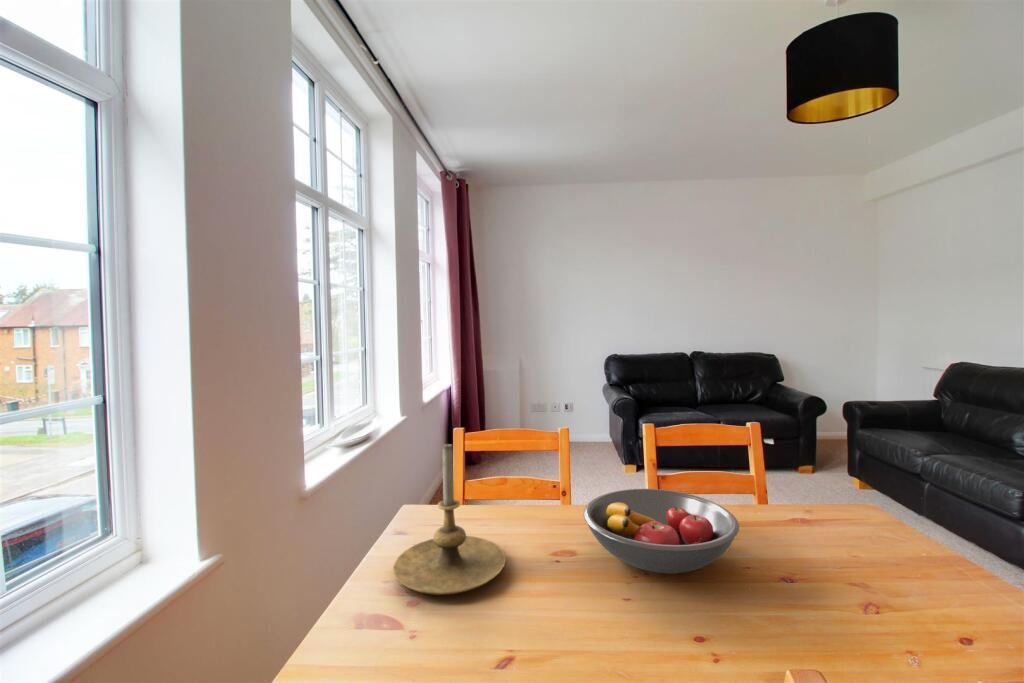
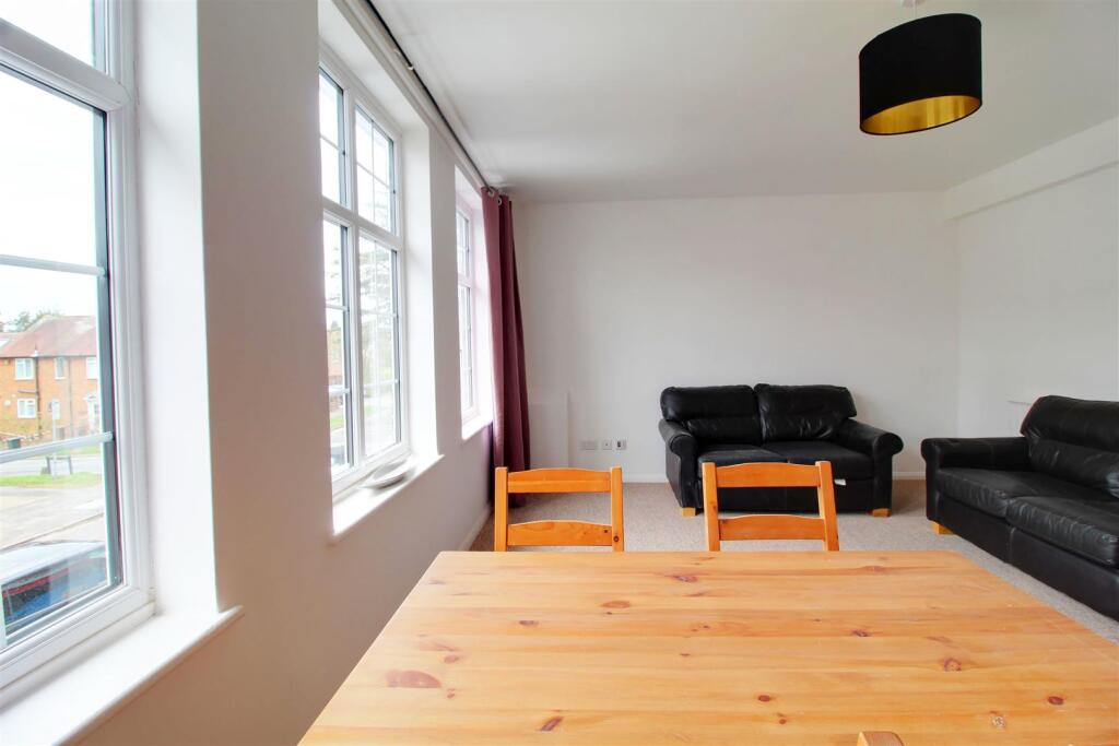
- fruit bowl (658, 528)
- candle holder (448, 506)
